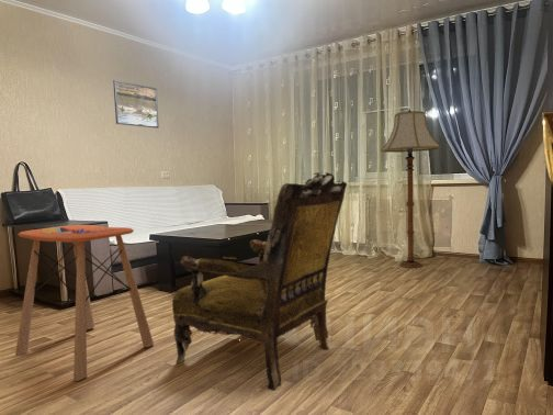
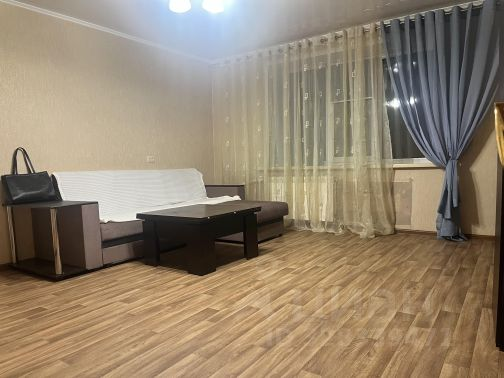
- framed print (137, 104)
- side table (81, 290)
- armchair (263, 265)
- floor lamp (409, 188)
